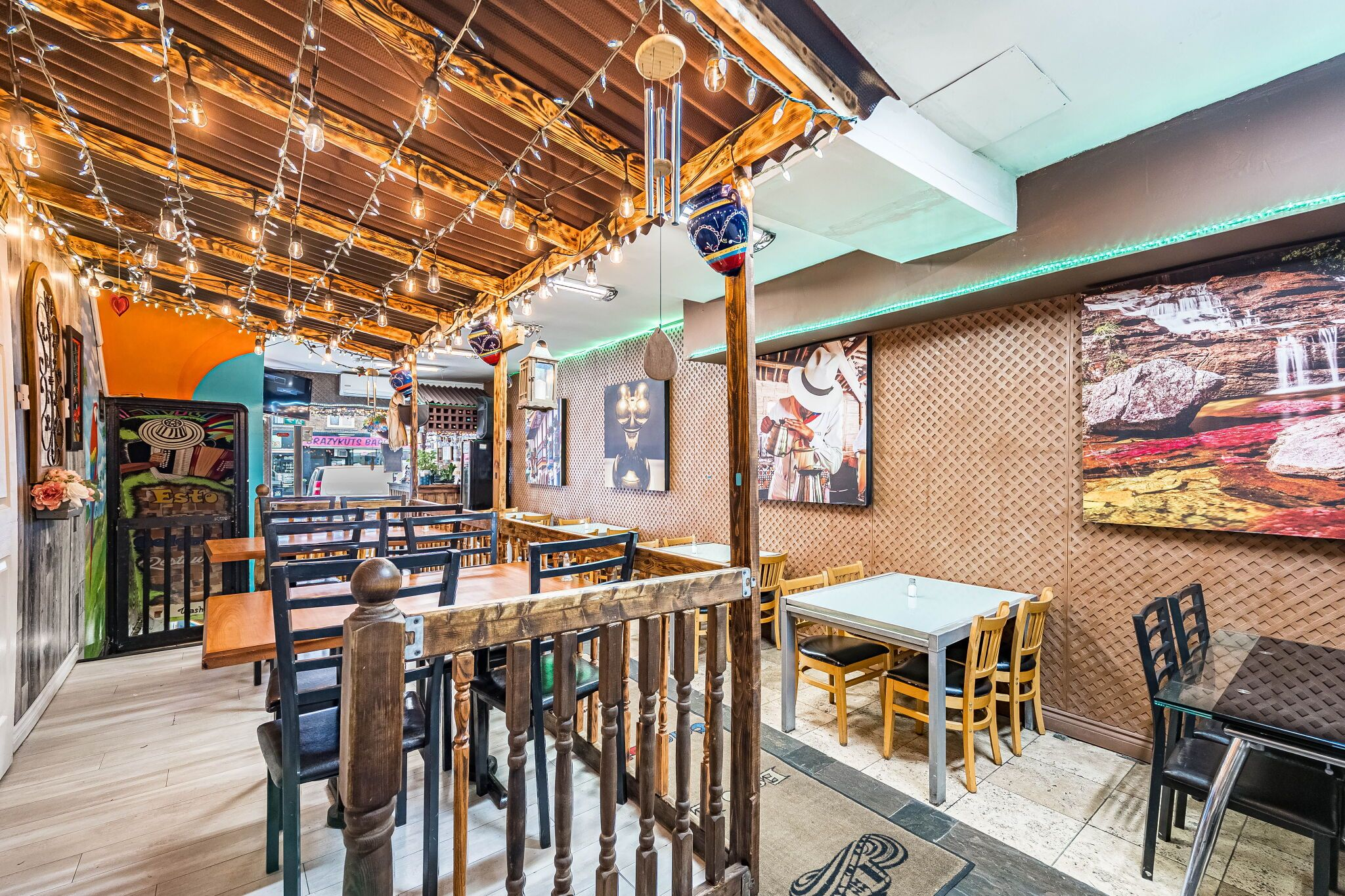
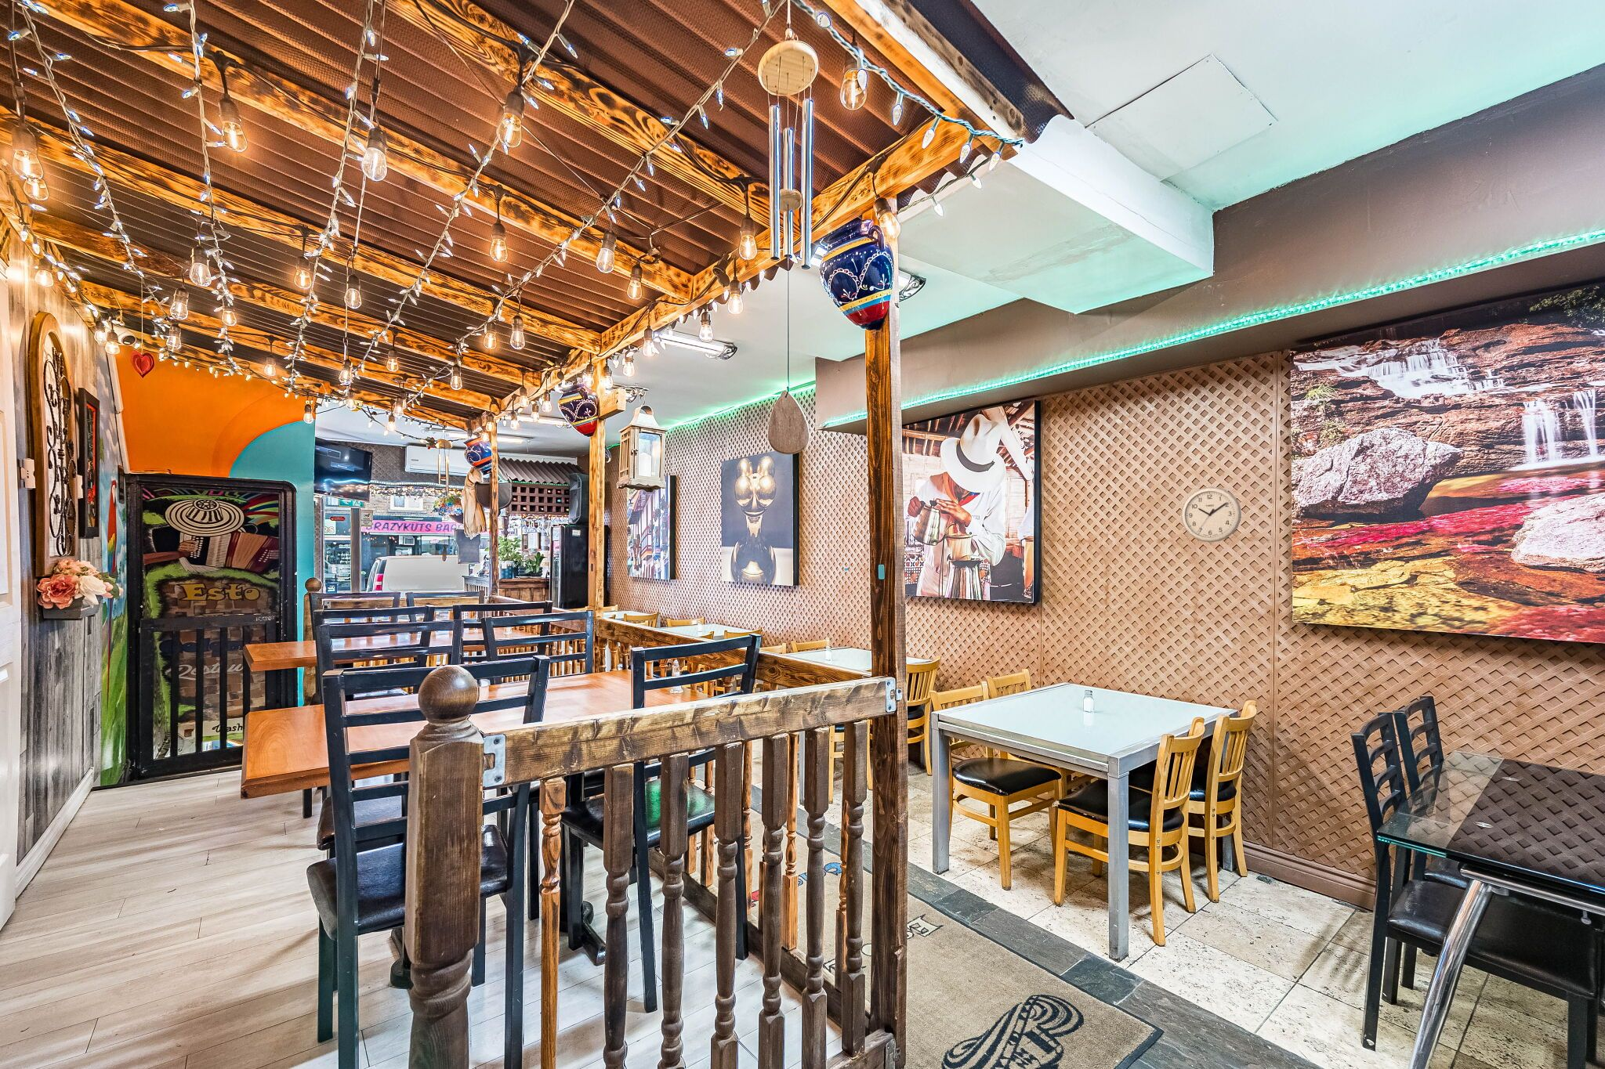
+ wall clock (1209, 514)
